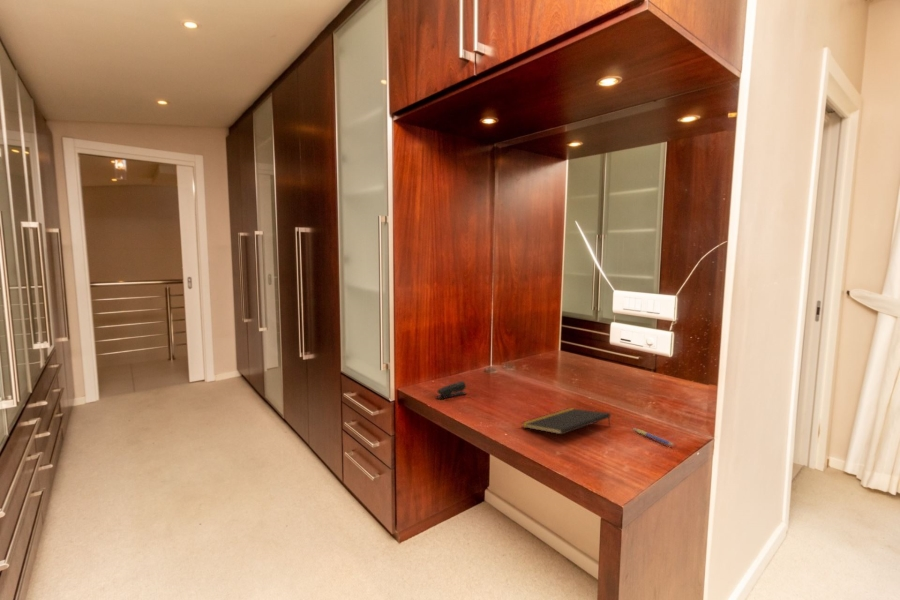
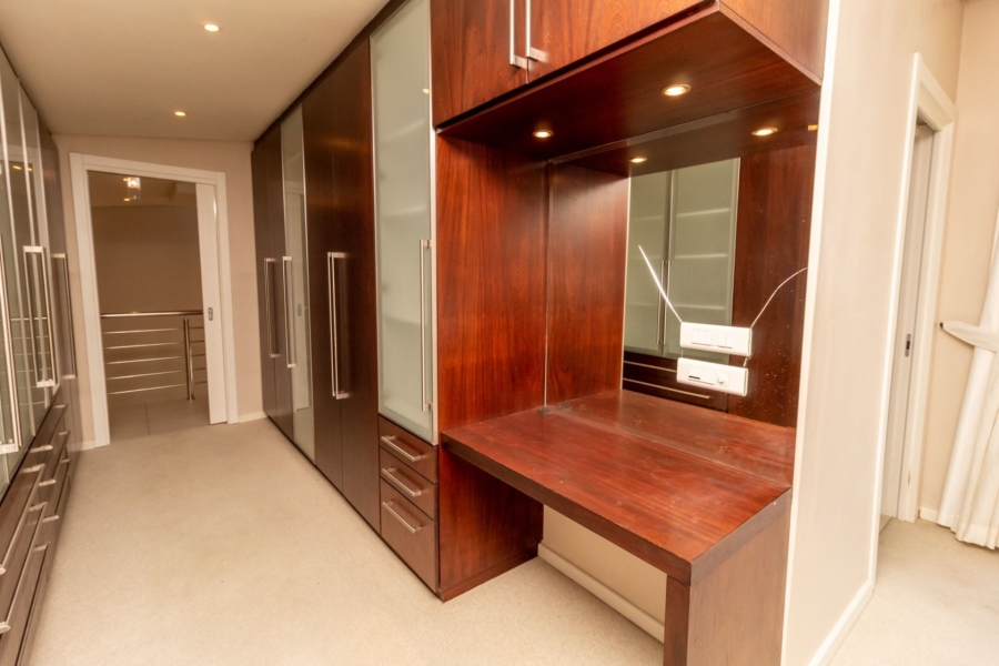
- notepad (565, 420)
- pen (651, 436)
- stapler (451, 389)
